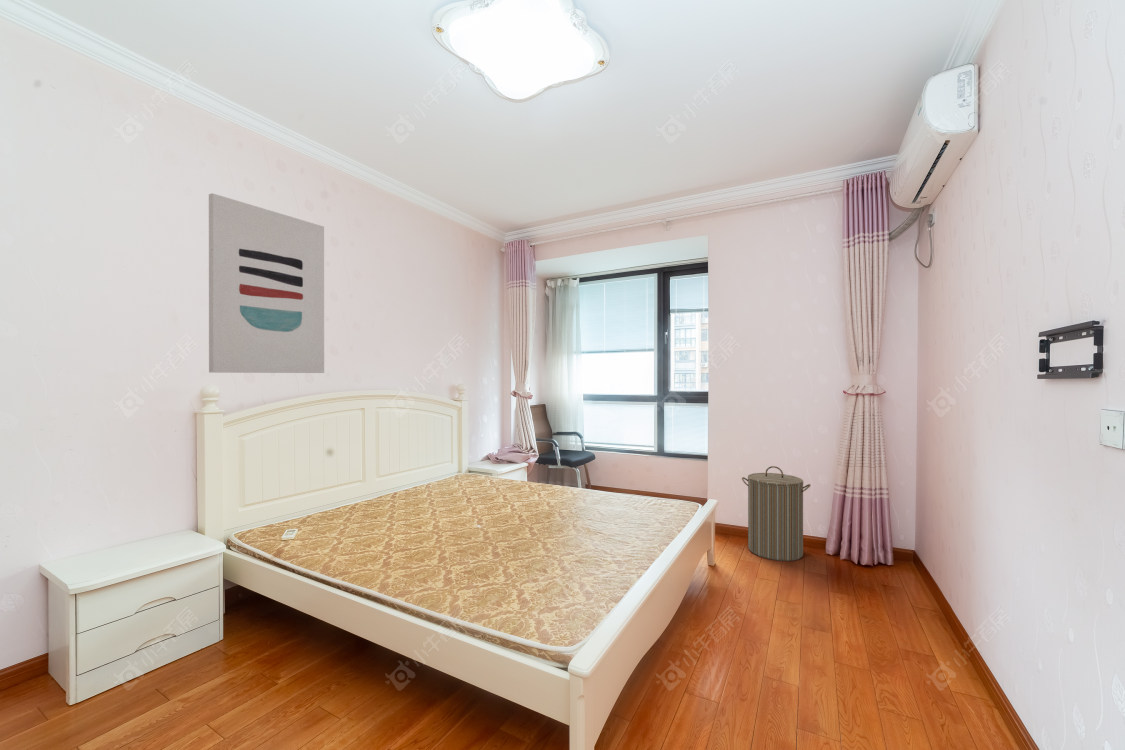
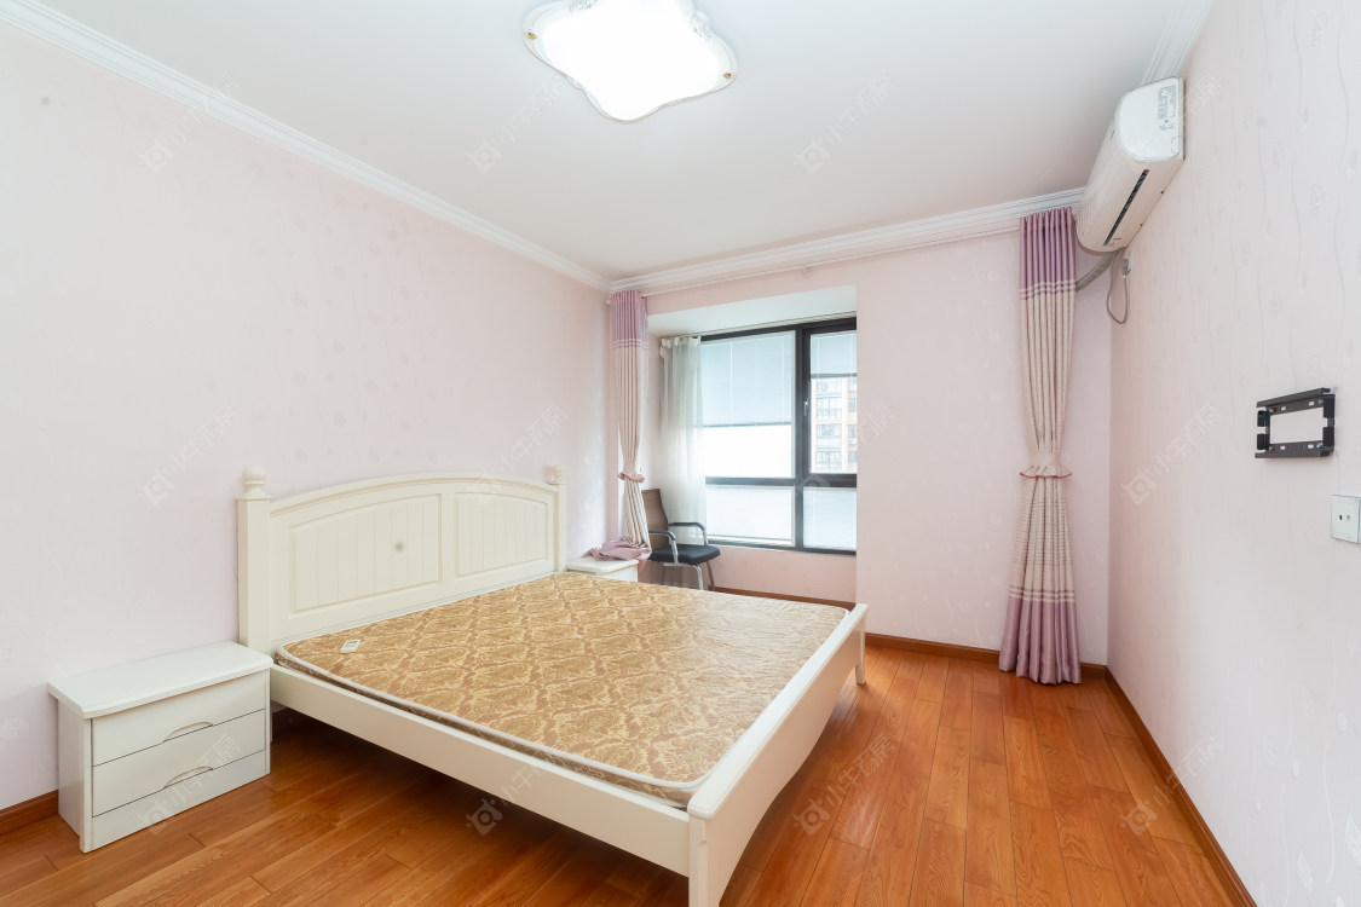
- wall art (272, 292)
- laundry hamper (775, 508)
